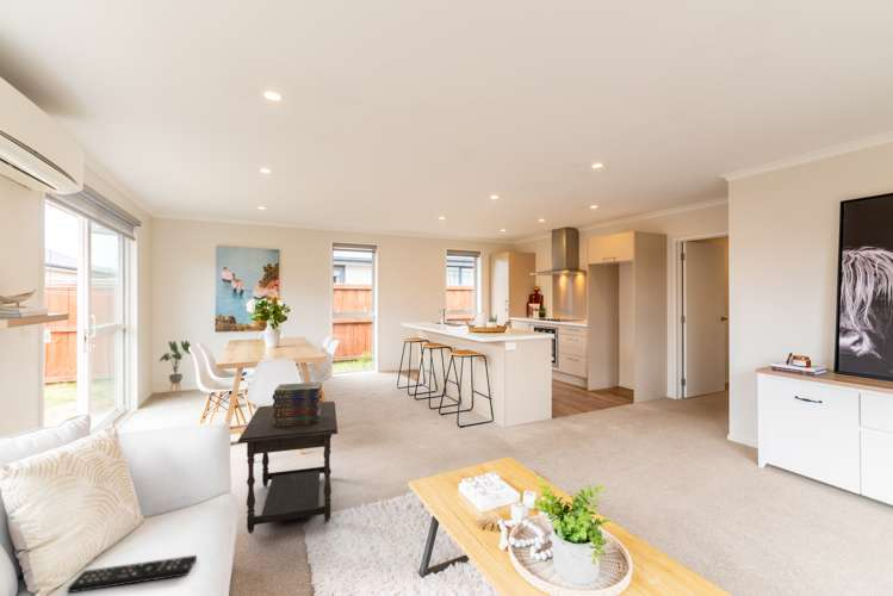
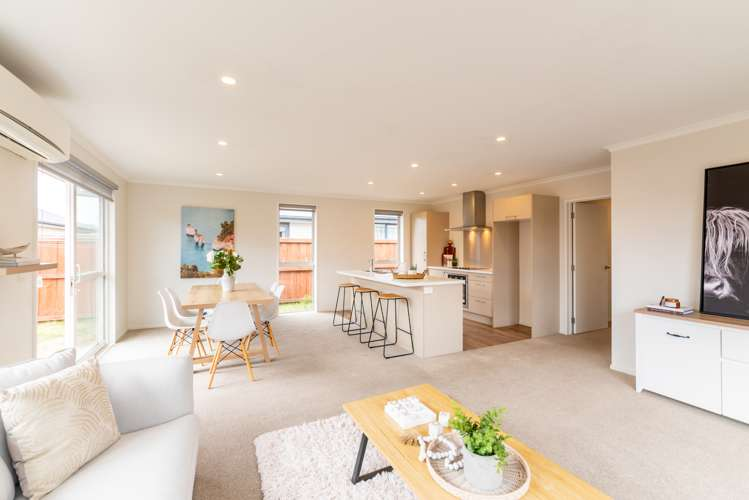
- remote control (136, 572)
- house plant (178, 365)
- book stack (298, 403)
- side table (293, 449)
